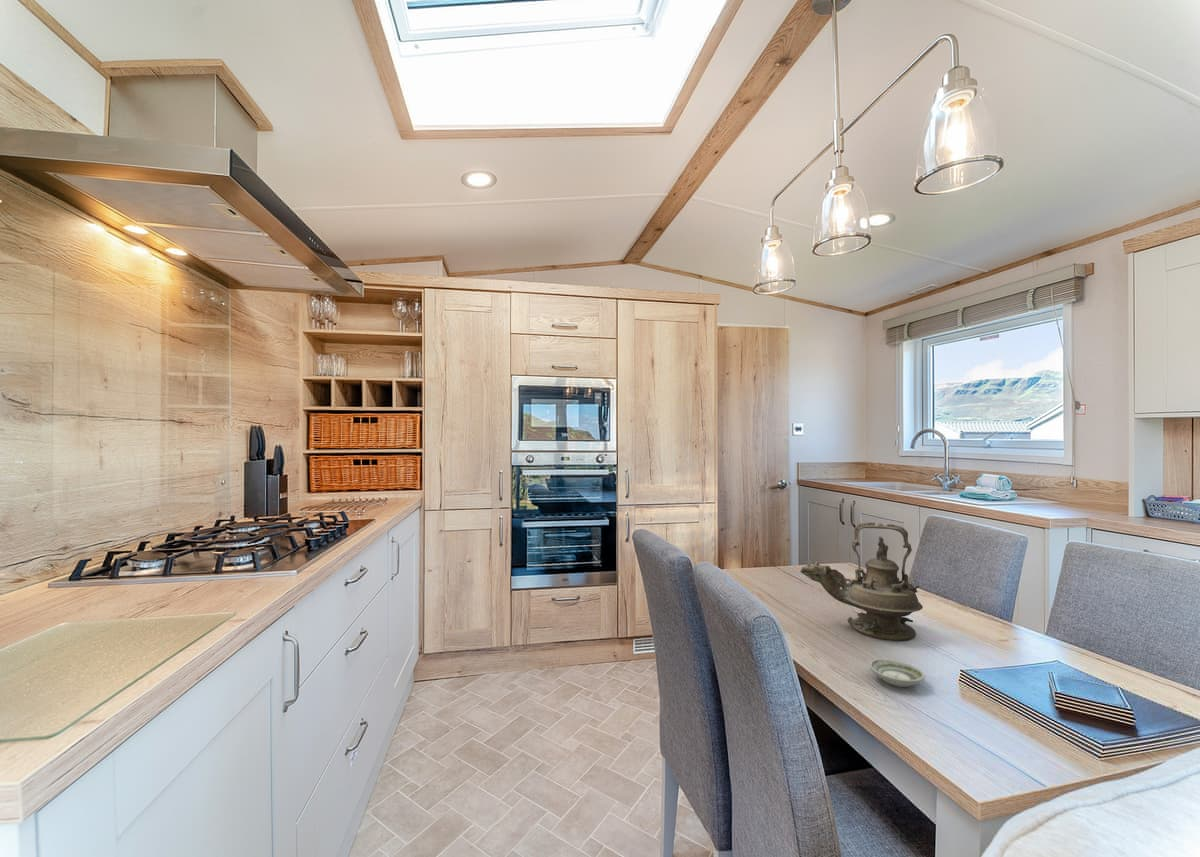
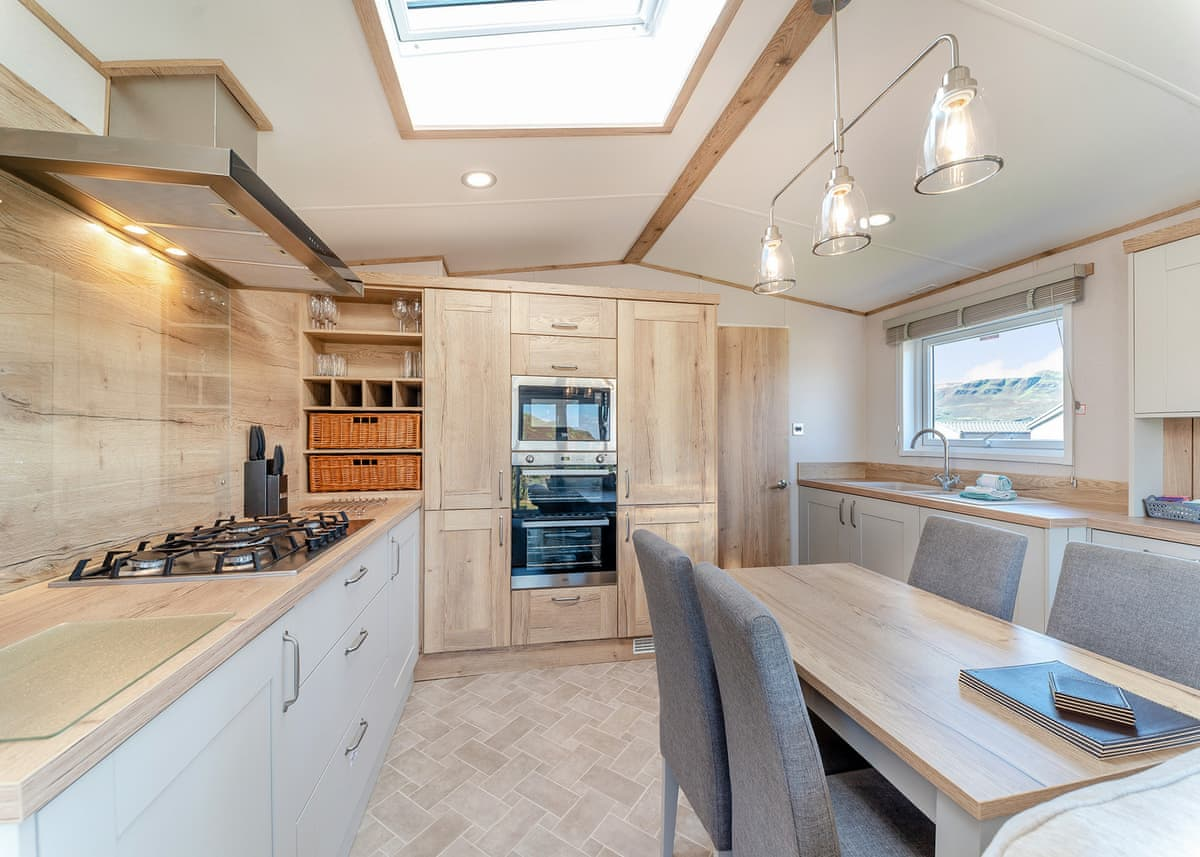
- saucer (896, 674)
- teapot (858, 574)
